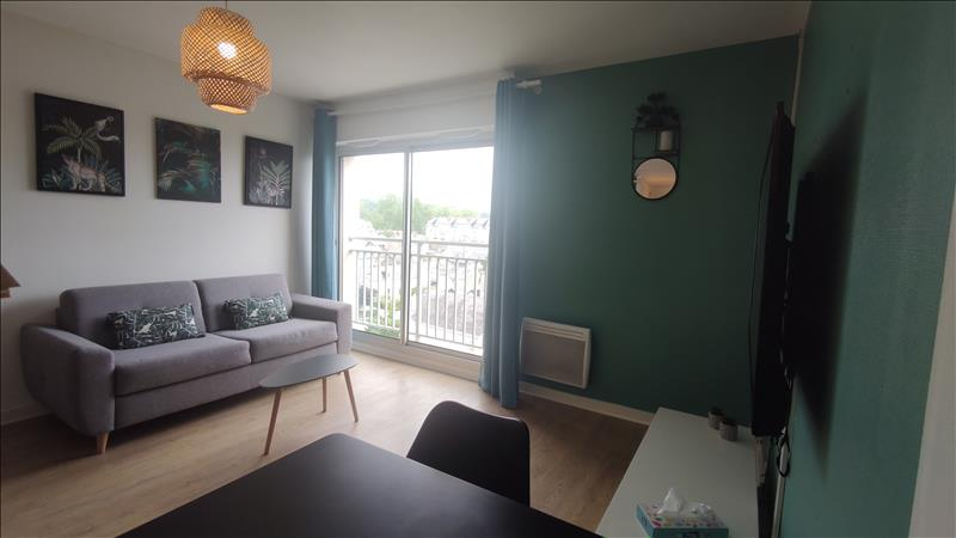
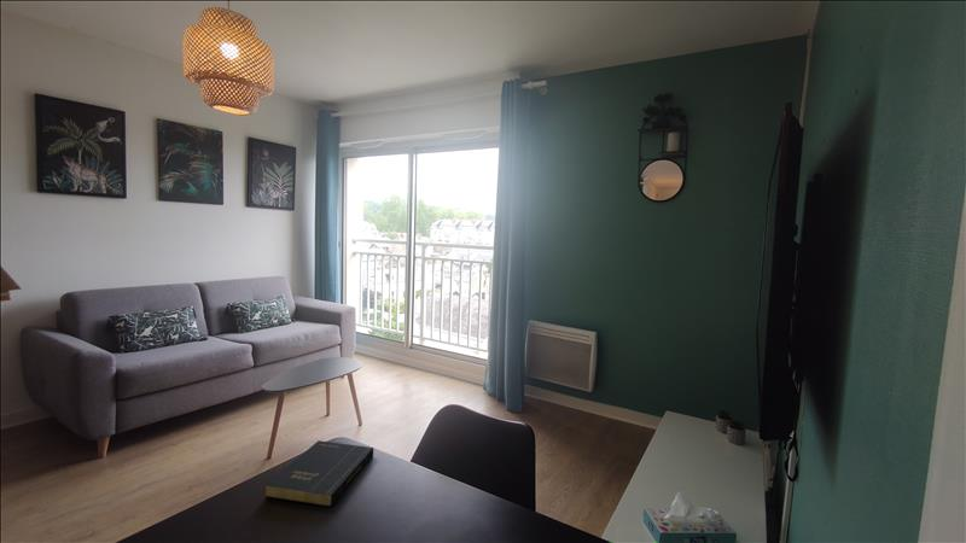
+ book (325, 468)
